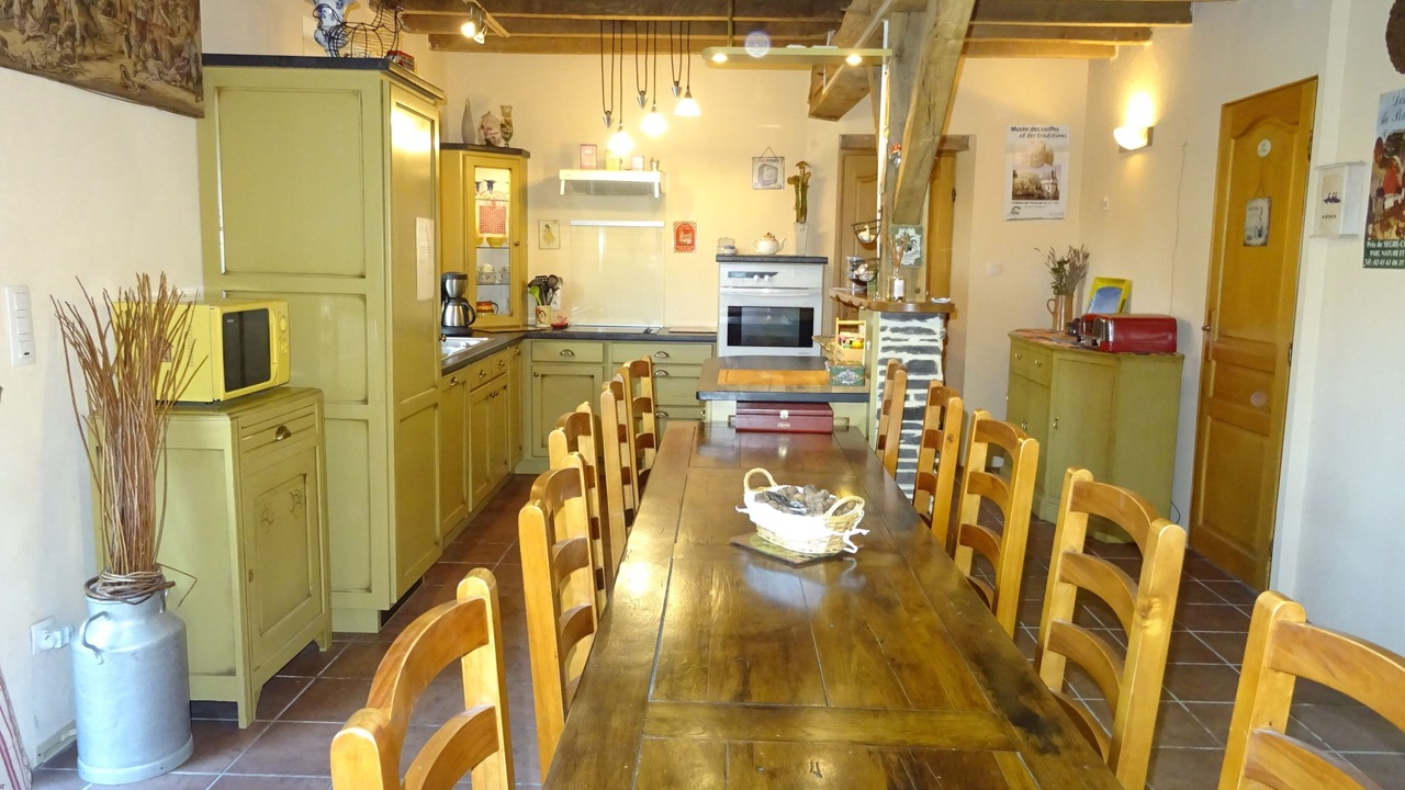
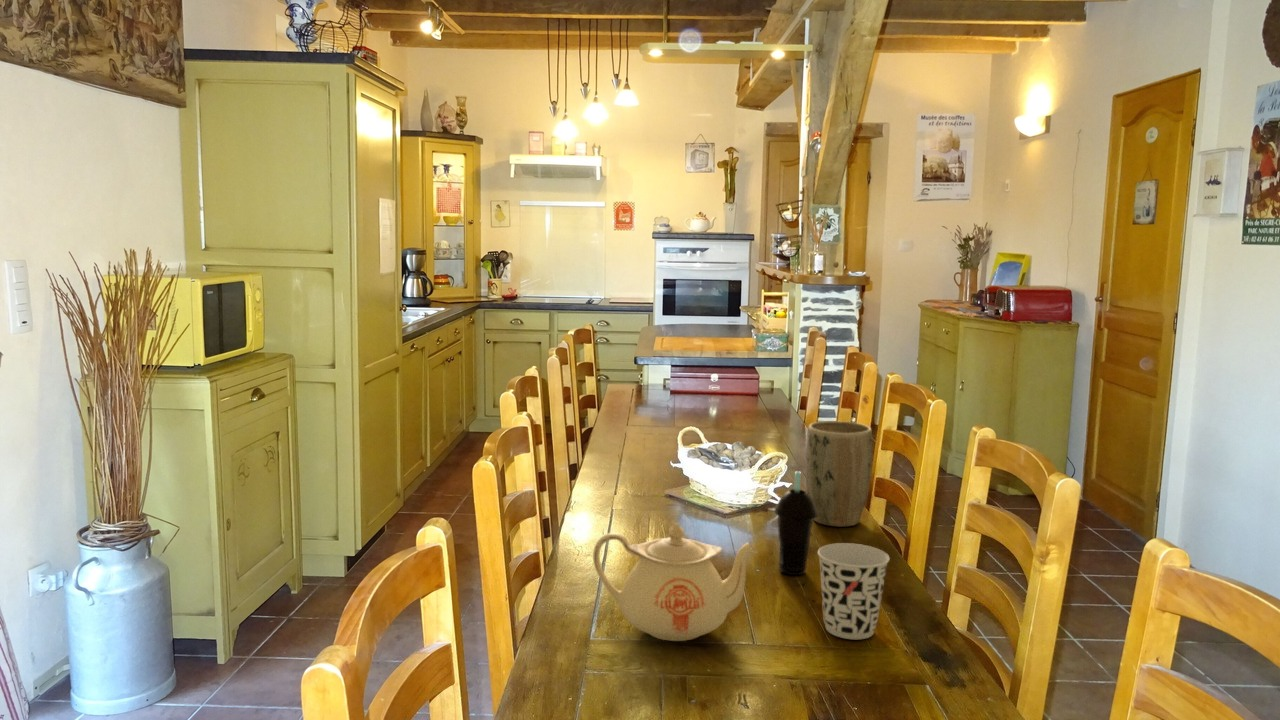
+ teapot (674, 576)
+ cup (851, 592)
+ plant pot (837, 473)
+ cup (795, 521)
